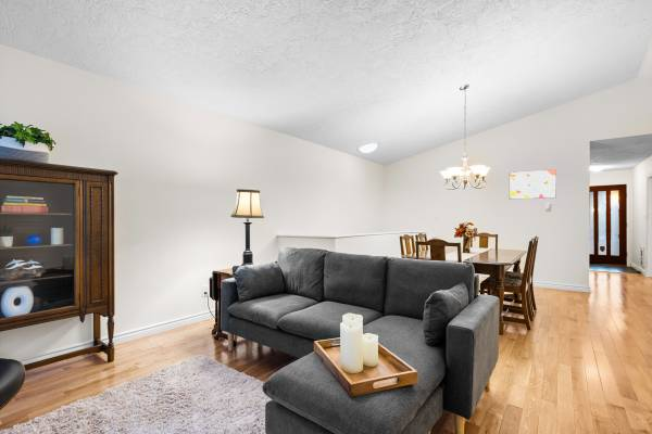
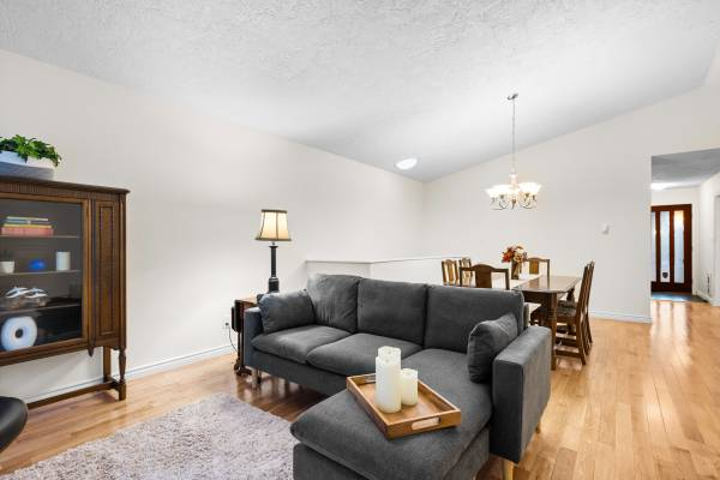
- wall art (531, 184)
